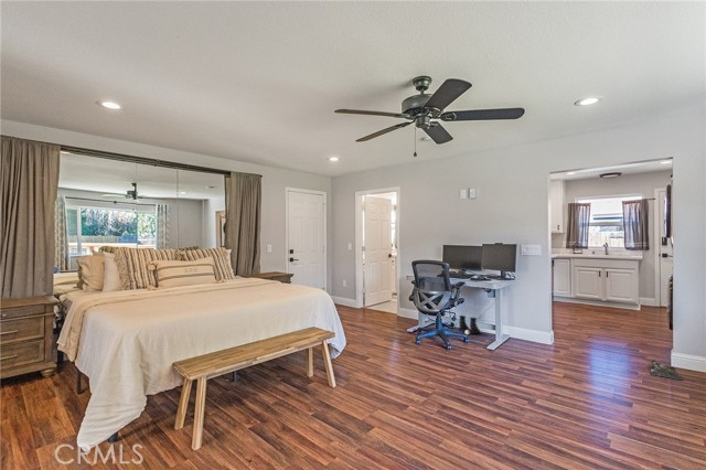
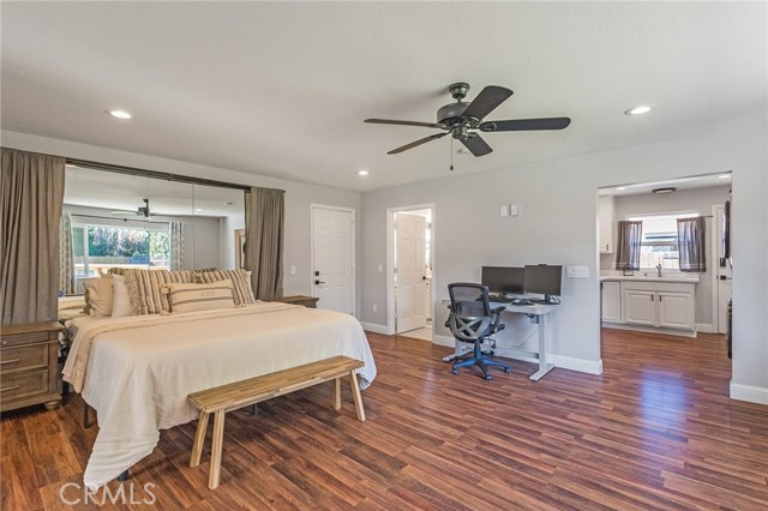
- bag (665, 370)
- boots (470, 323)
